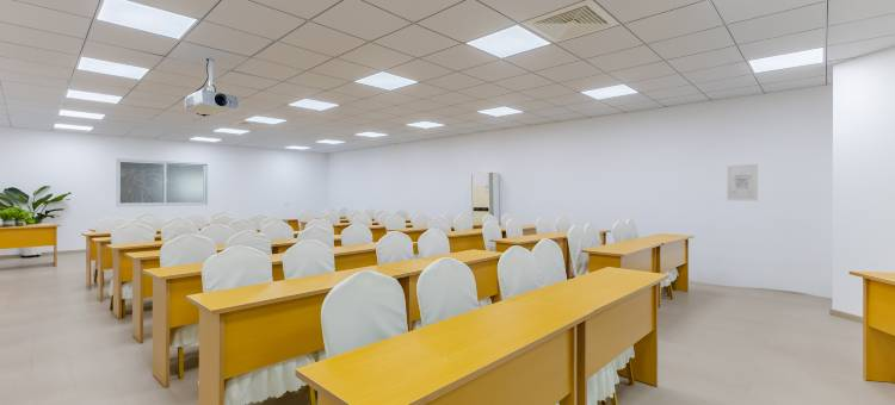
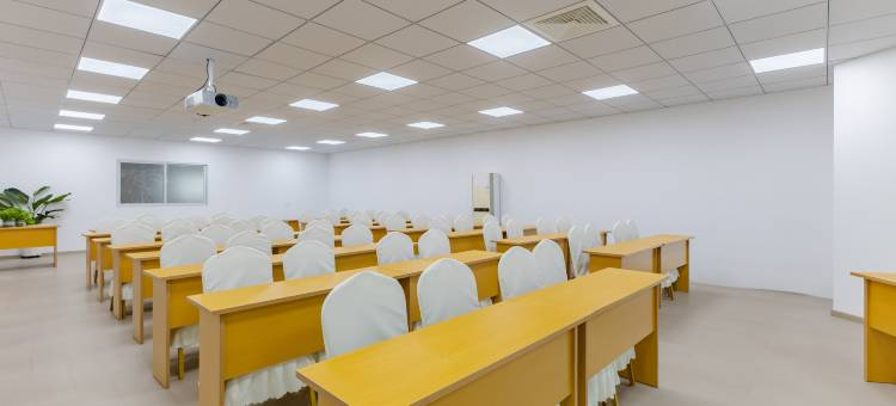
- wall art (741, 182)
